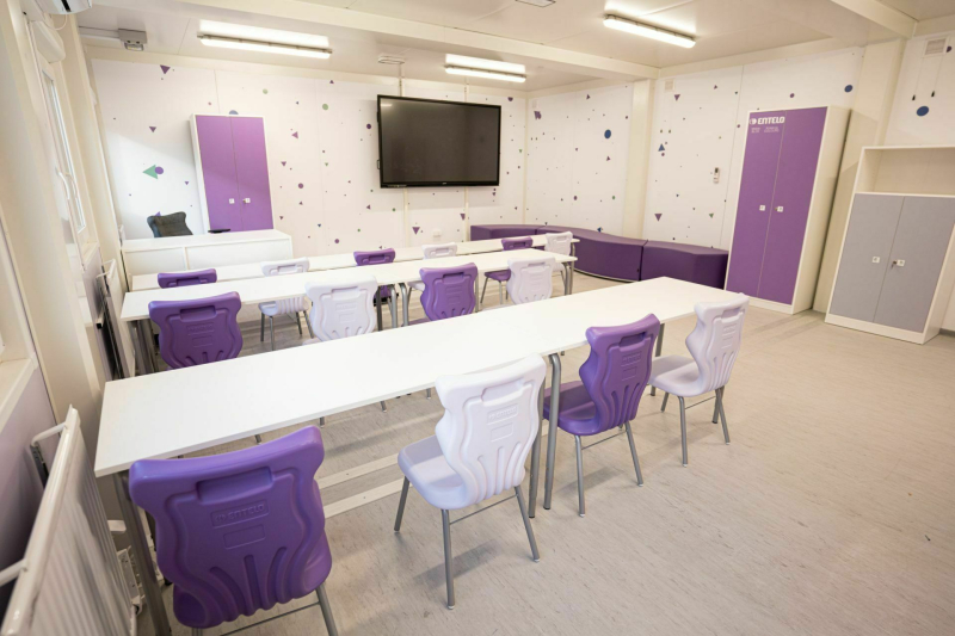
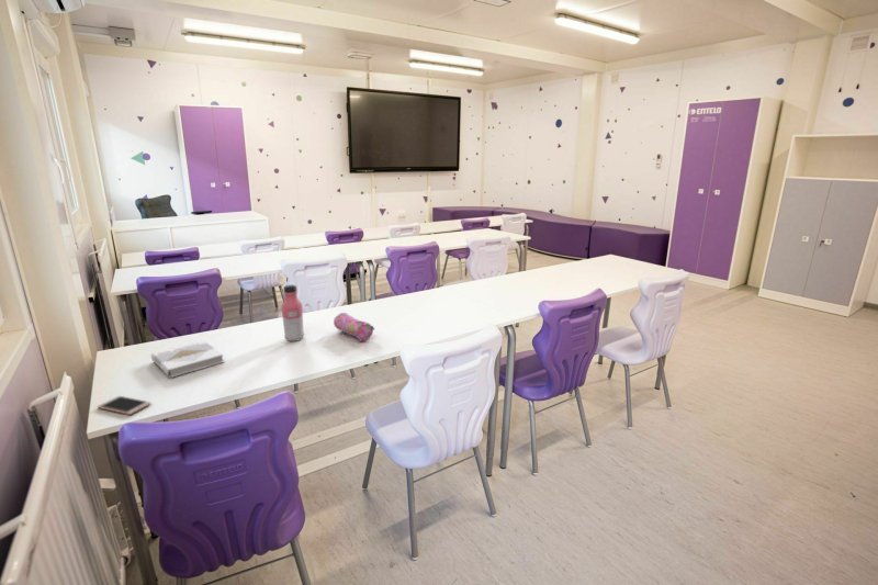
+ water bottle (292, 312)
+ smartphone (124, 404)
+ book (187, 358)
+ pencil case (353, 326)
